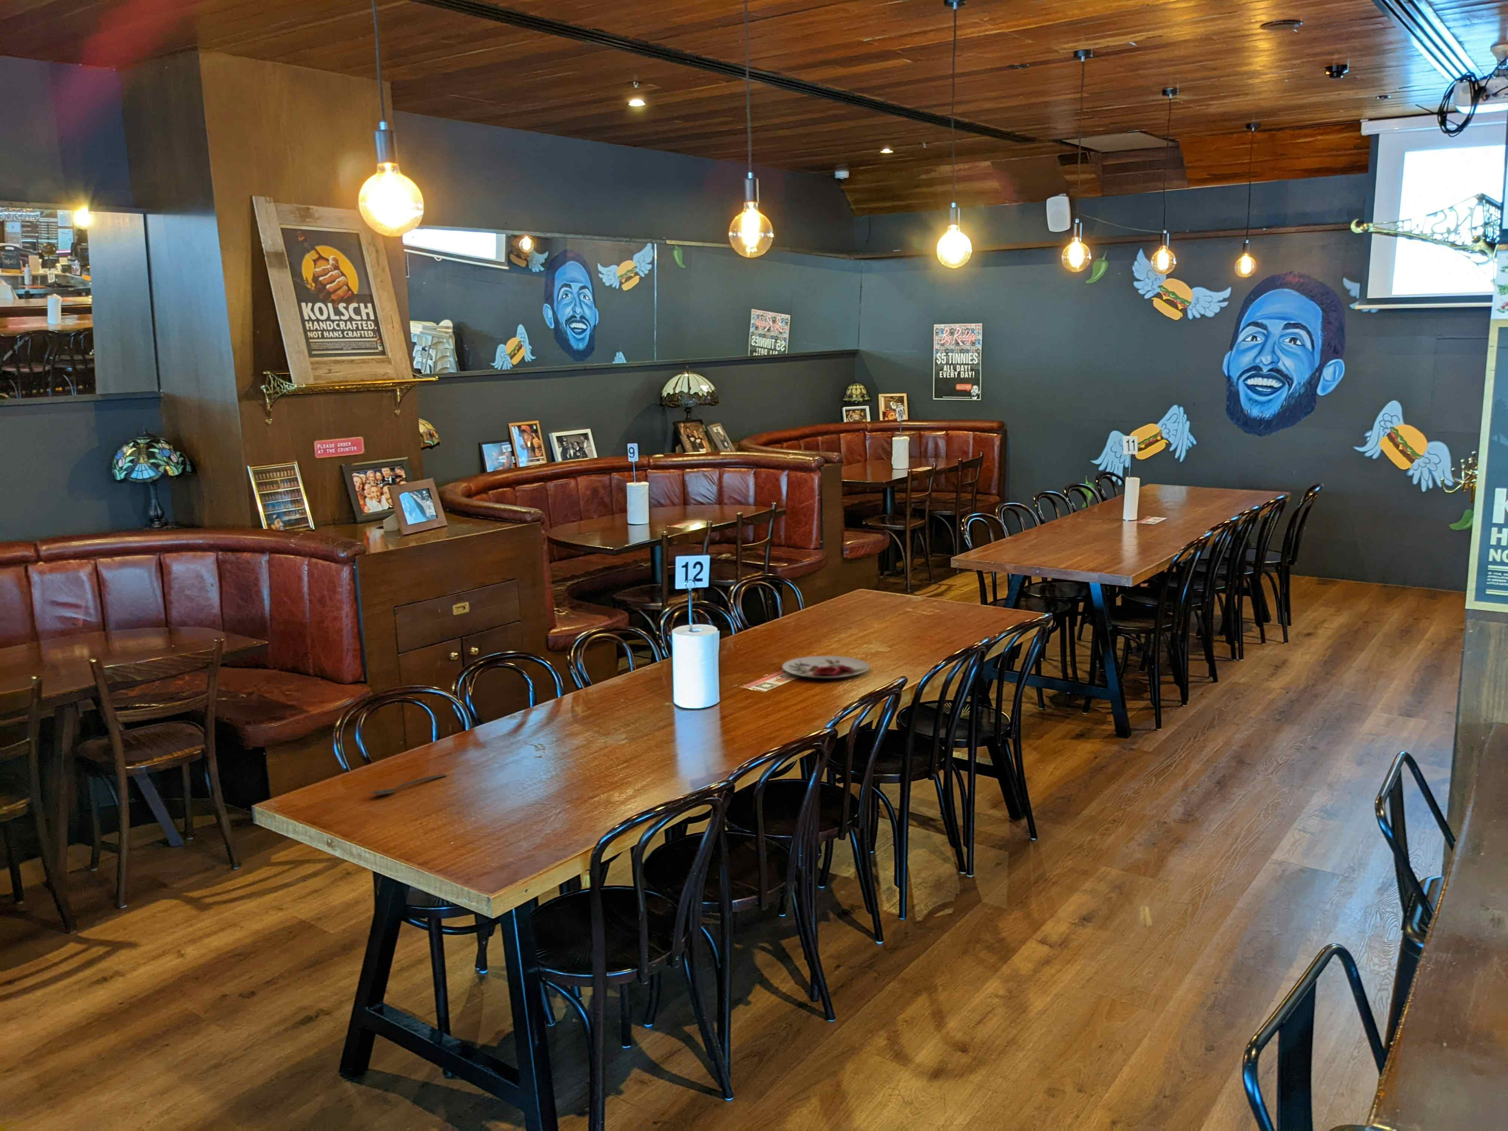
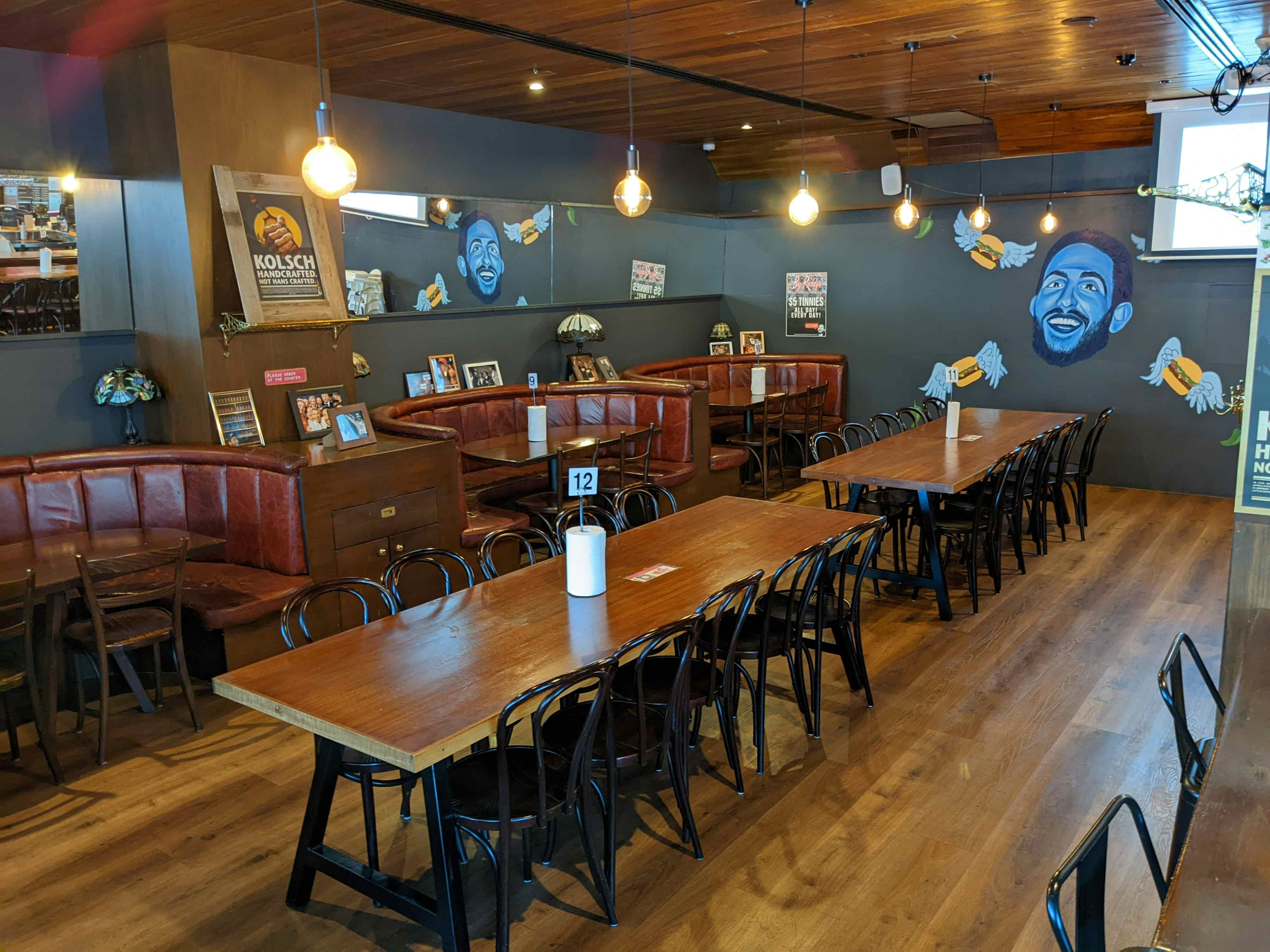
- plate (825, 665)
- spoon (408, 784)
